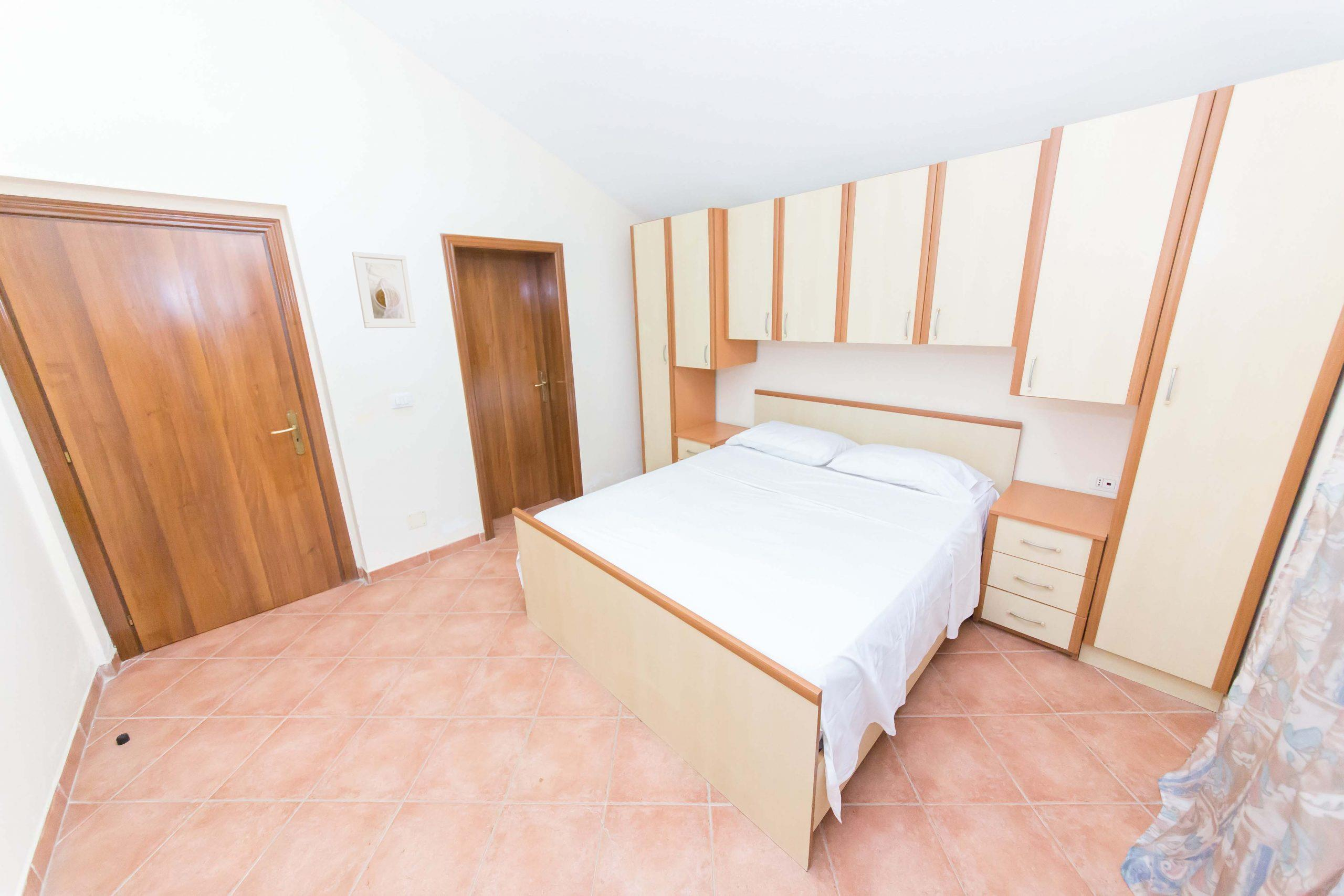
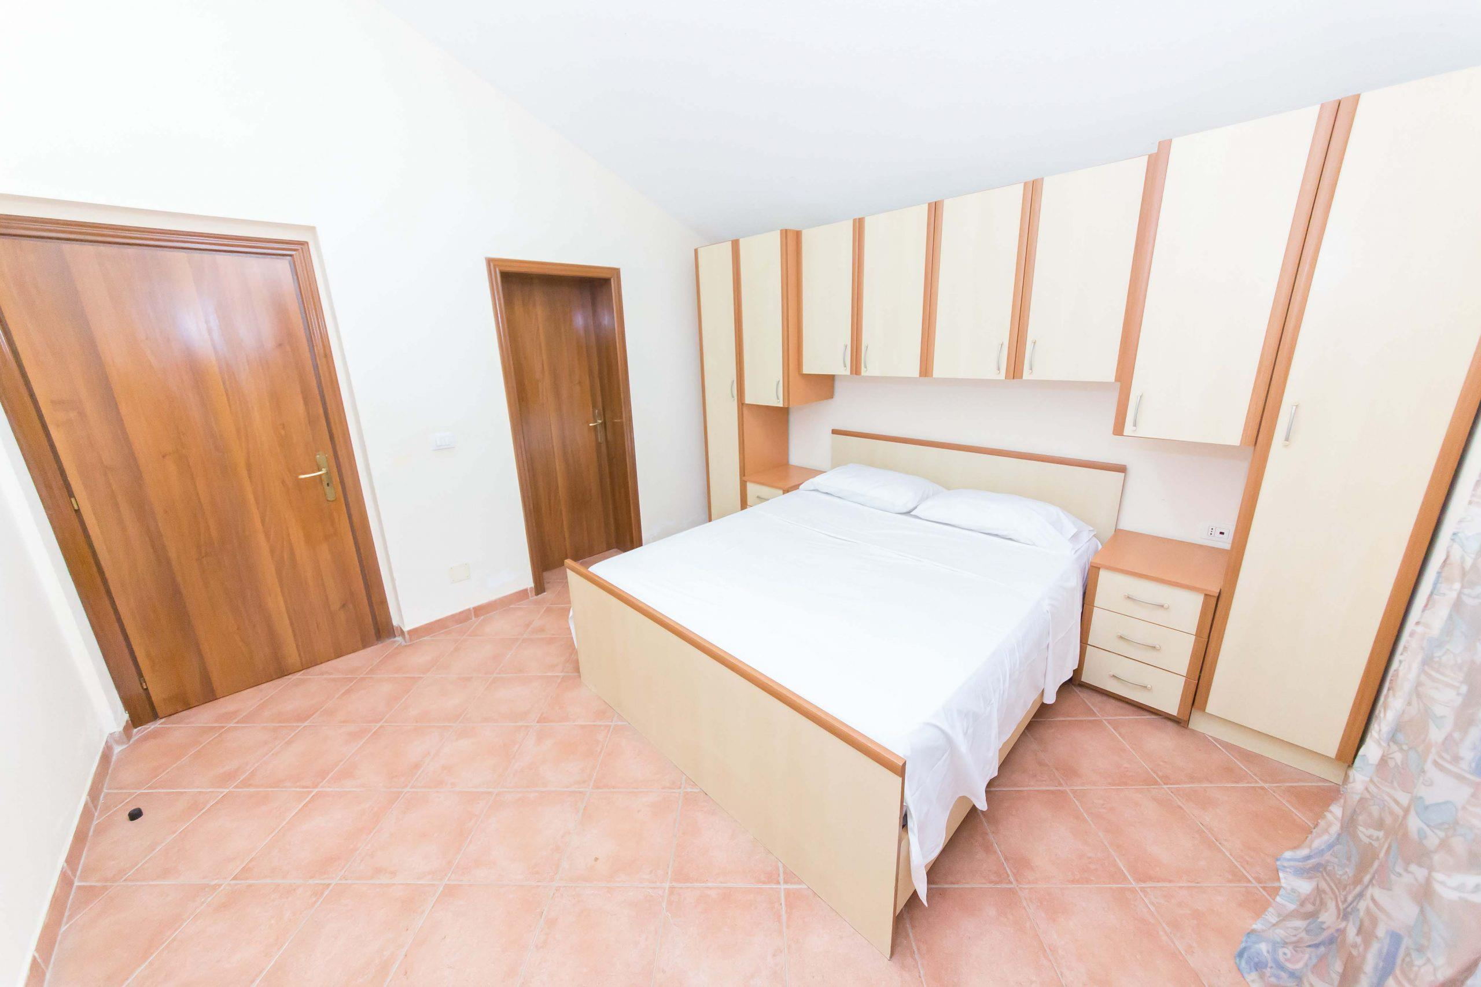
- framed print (385, 291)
